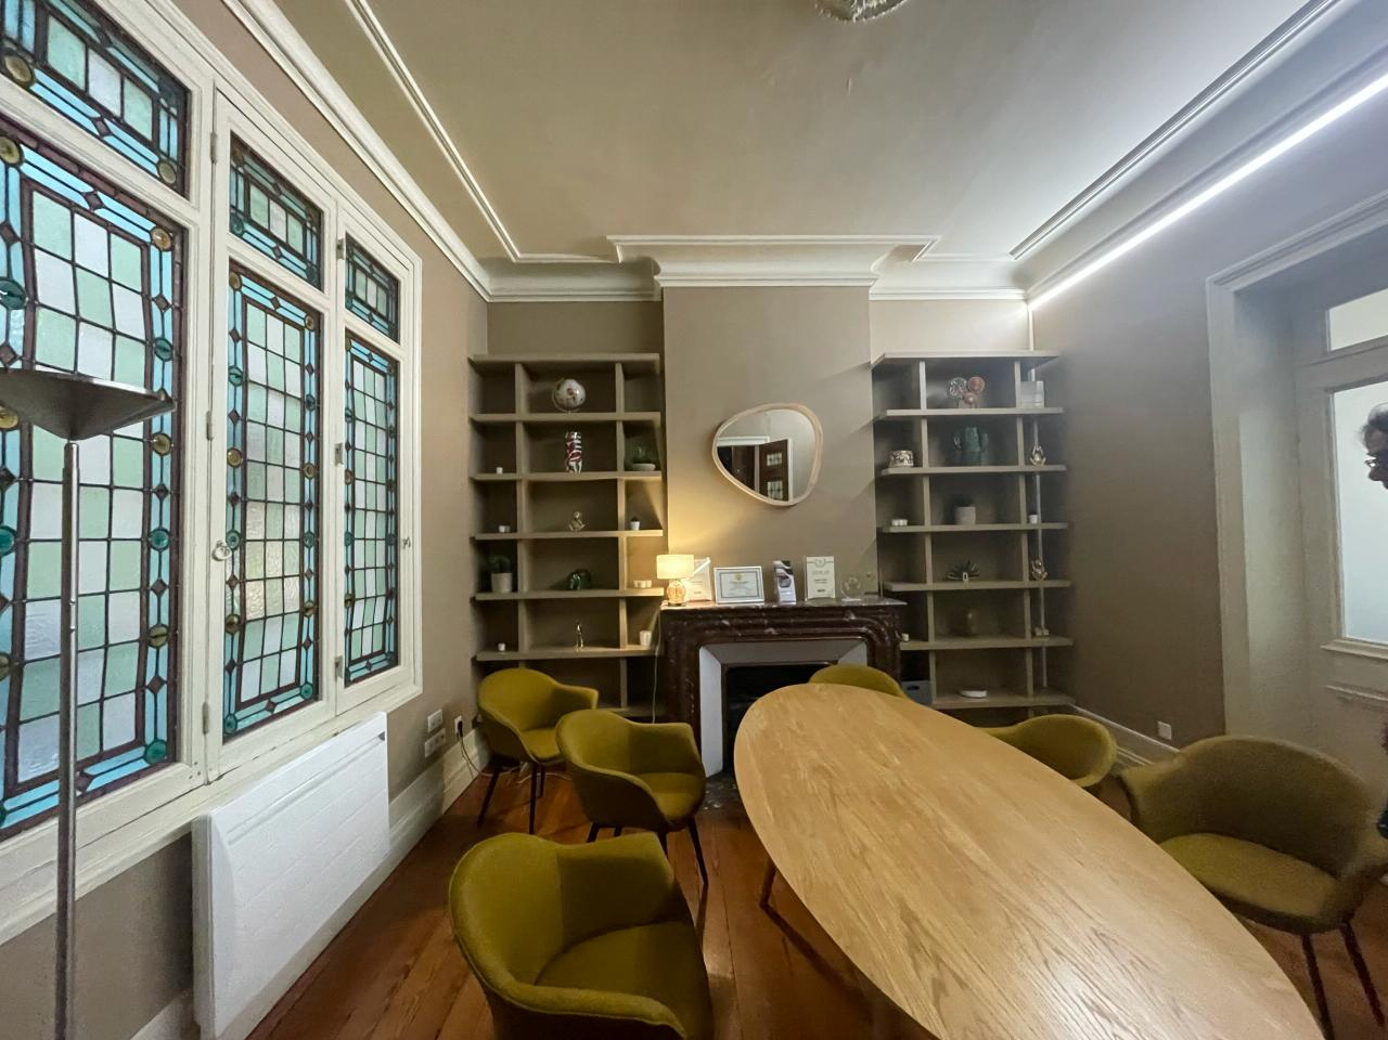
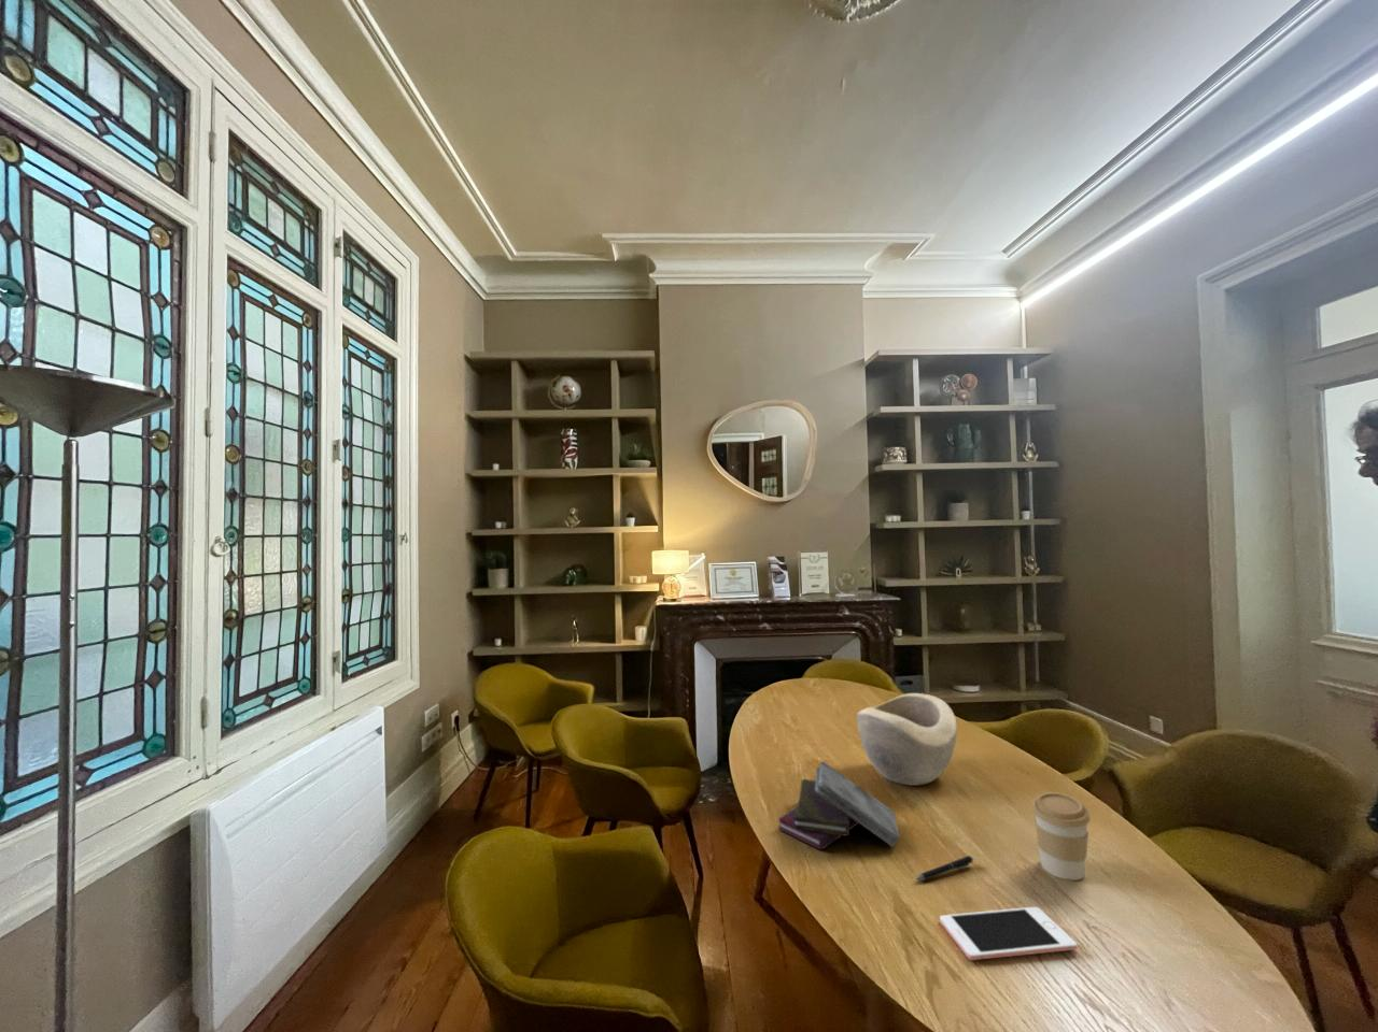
+ decorative bowl (905, 738)
+ book (838, 800)
+ coffee cup (1060, 835)
+ pen (944, 867)
+ cell phone (1006, 932)
